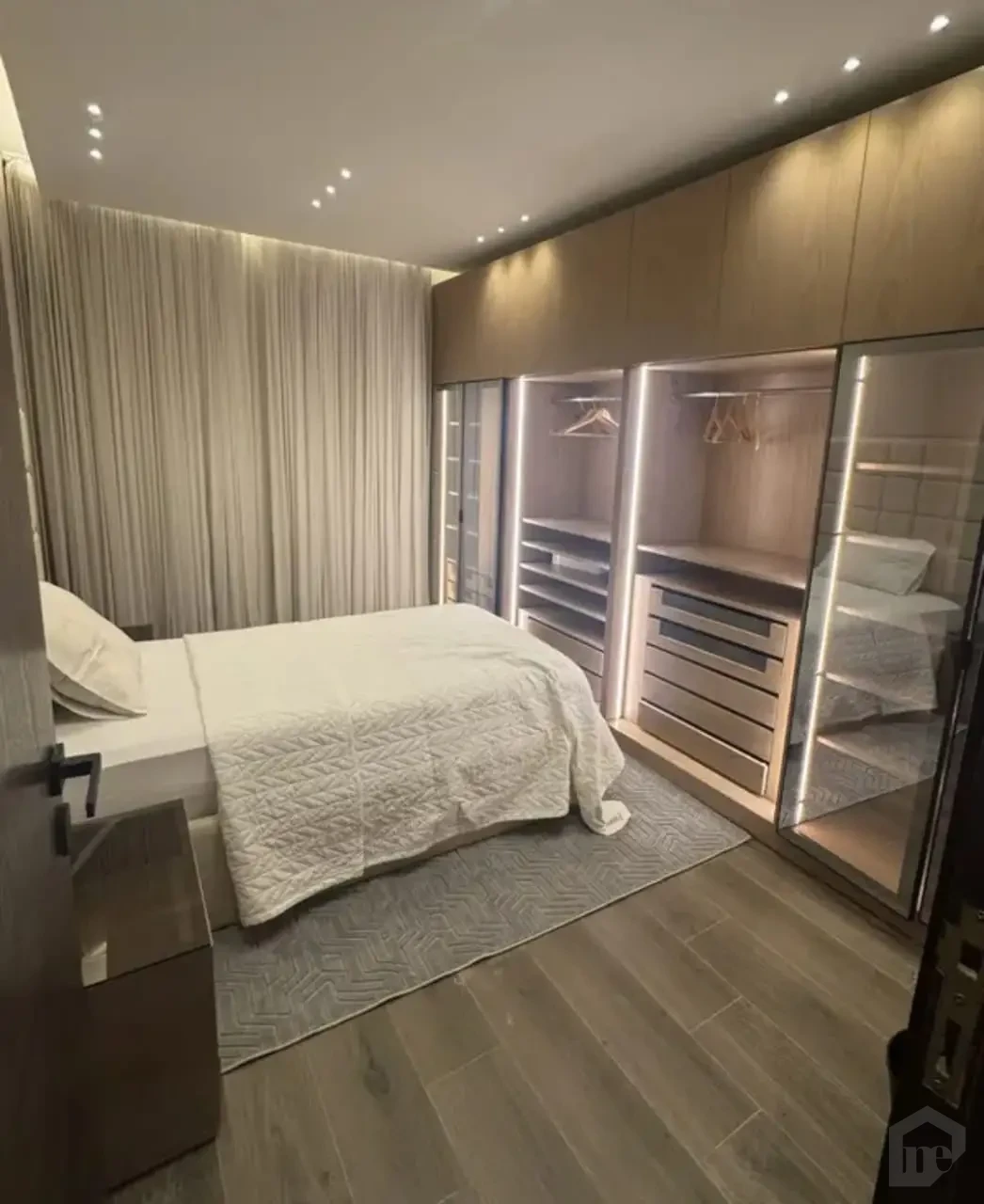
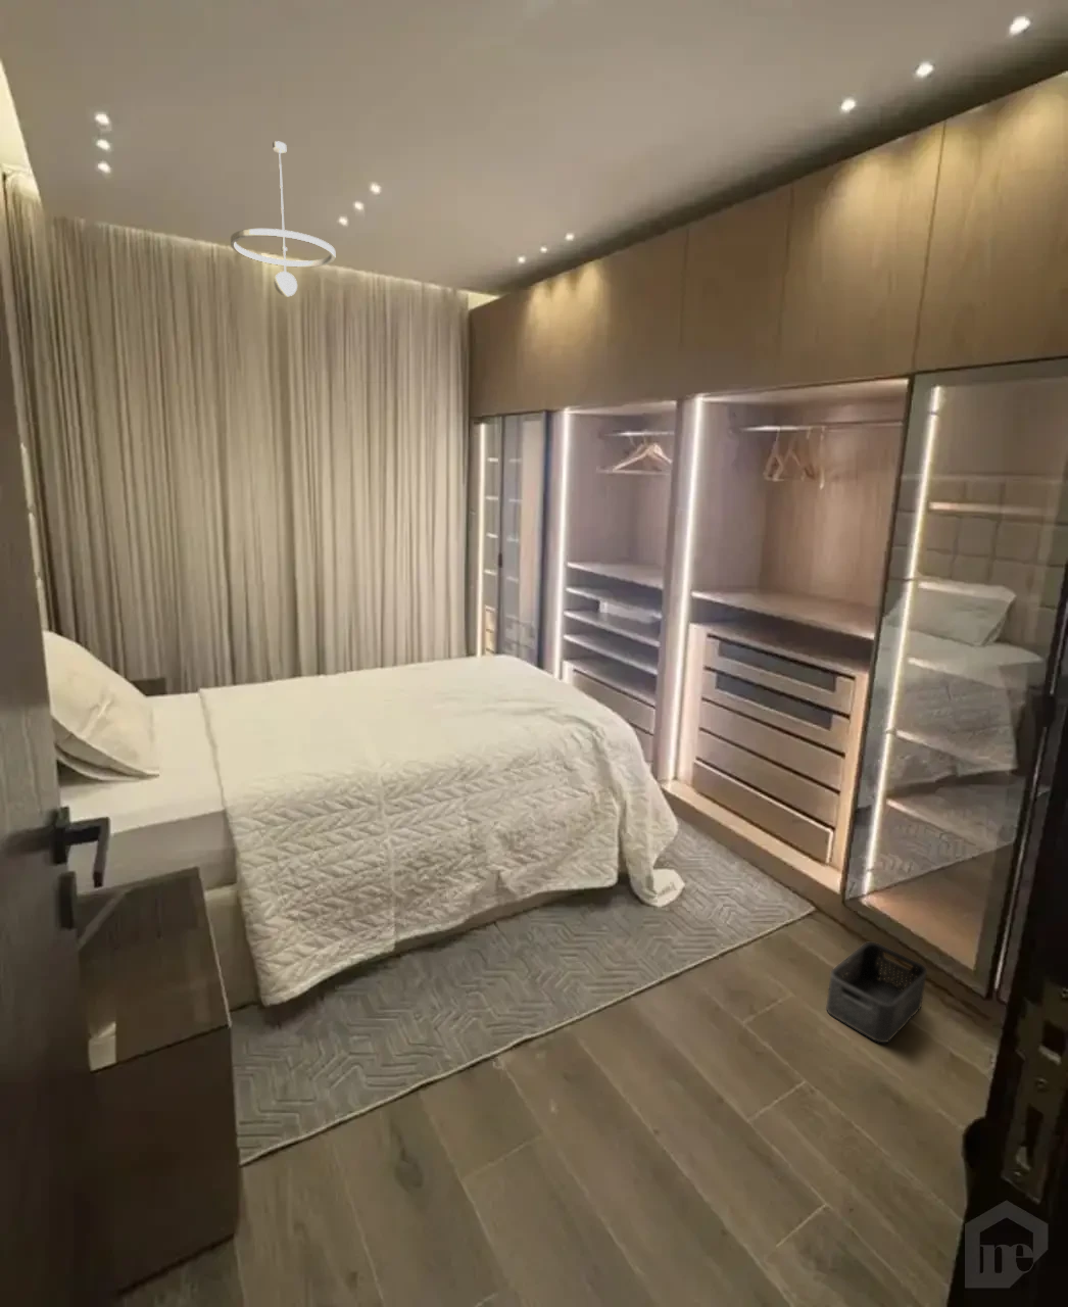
+ storage bin (876, 989)
+ pendant light (283, 221)
